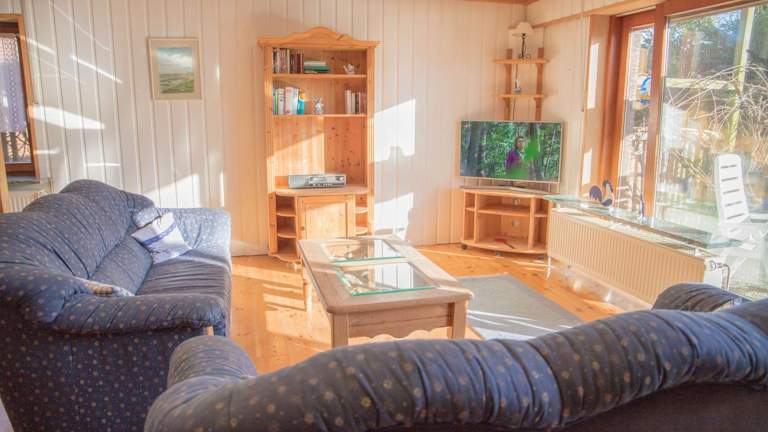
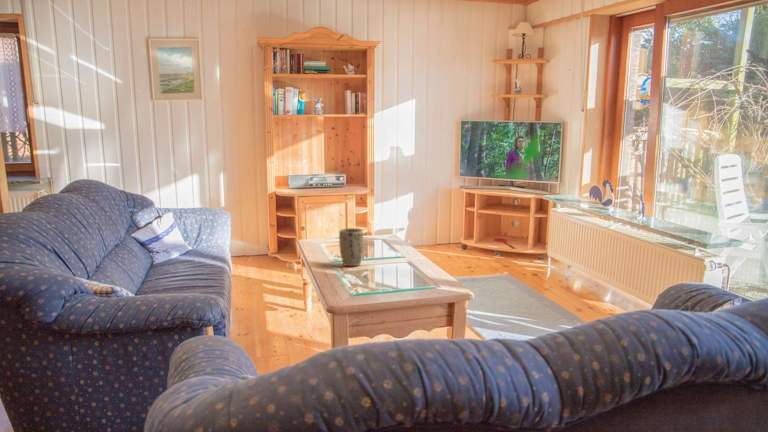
+ plant pot (351, 247)
